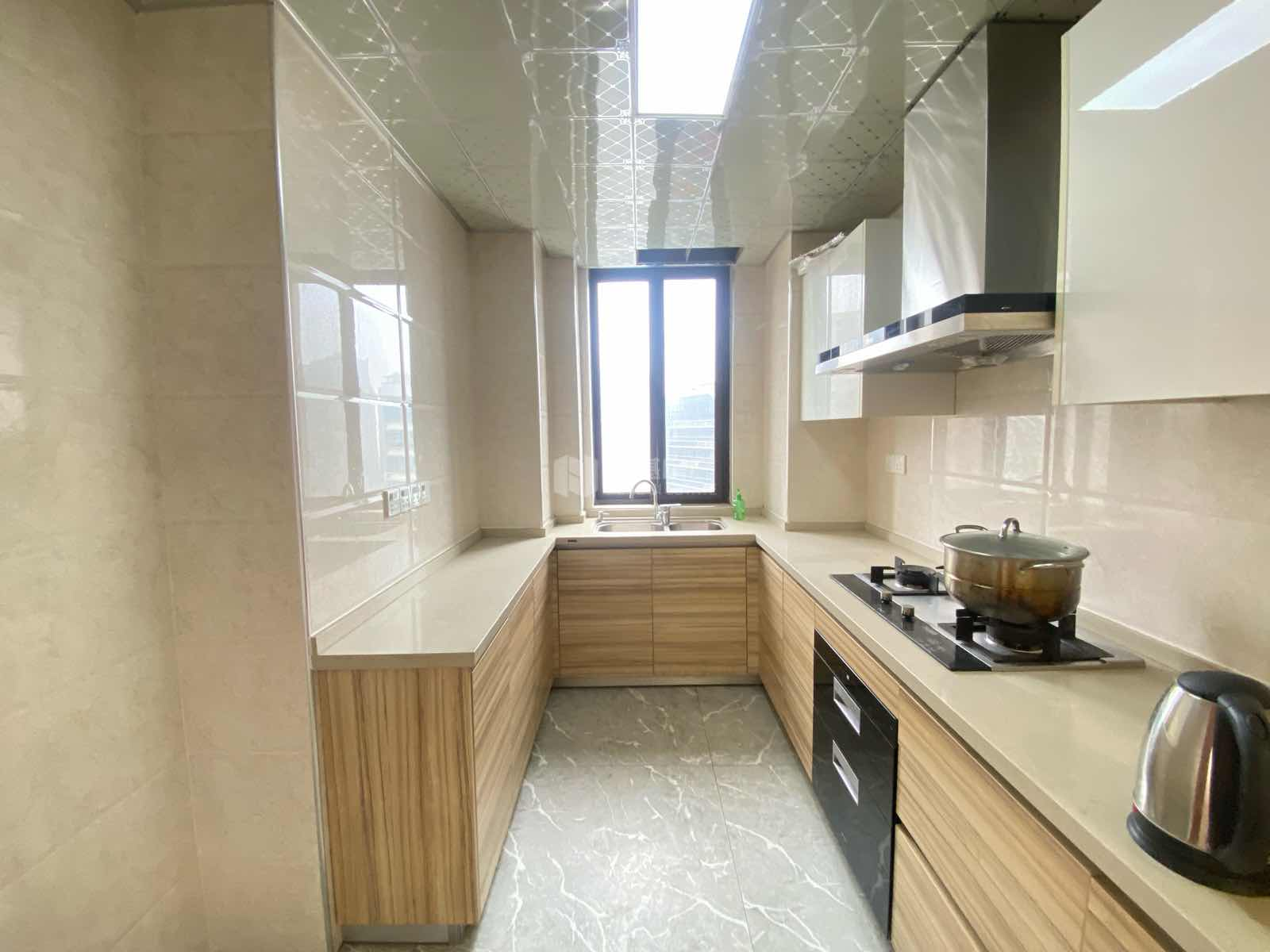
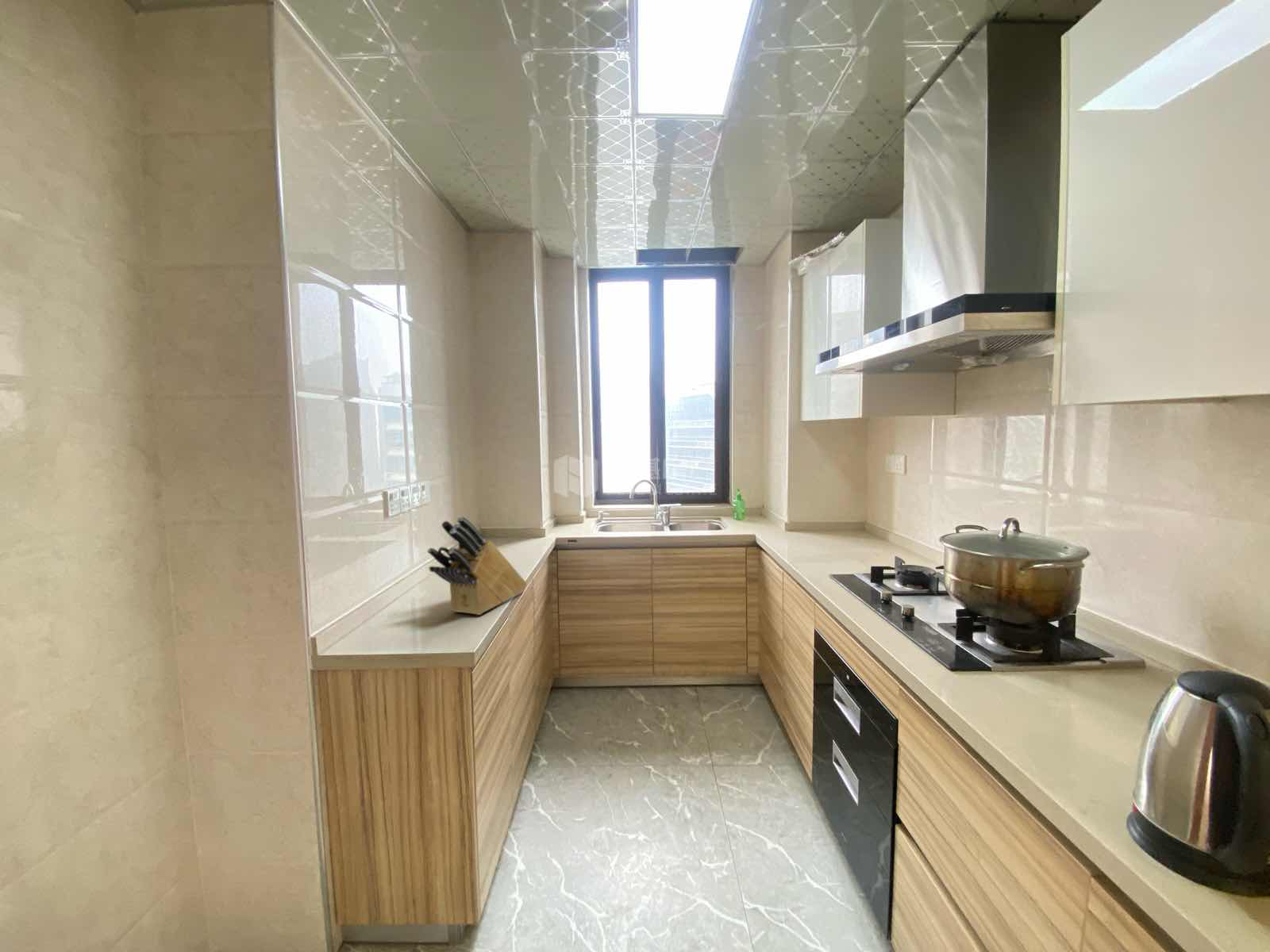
+ knife block (479, 559)
